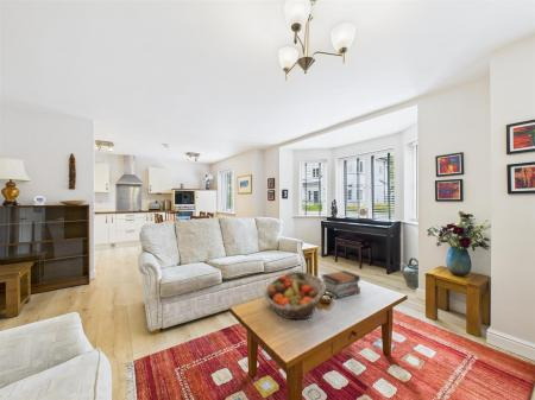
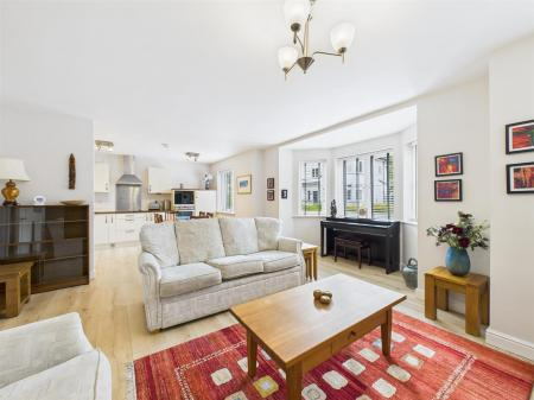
- fruit basket (294, 293)
- book stack (340, 284)
